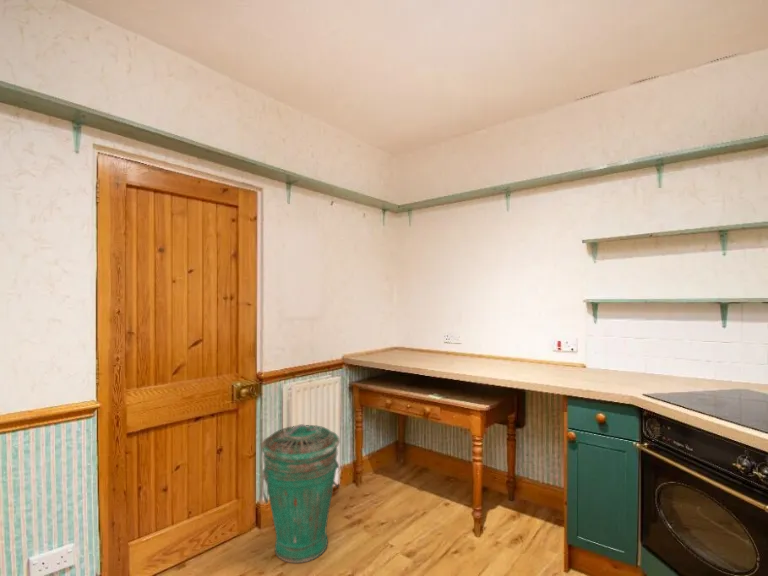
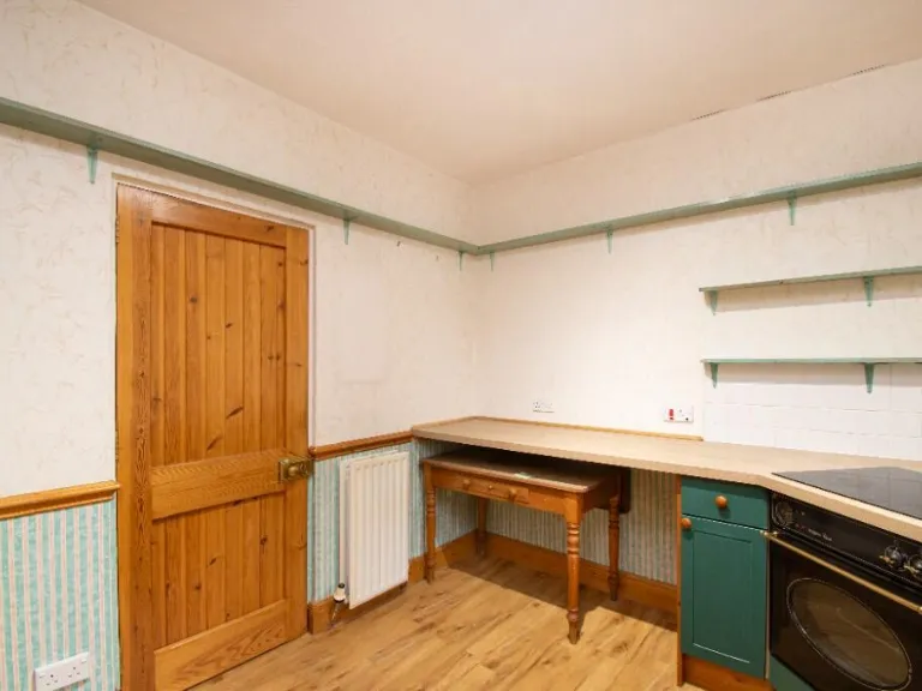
- trash can (301, 485)
